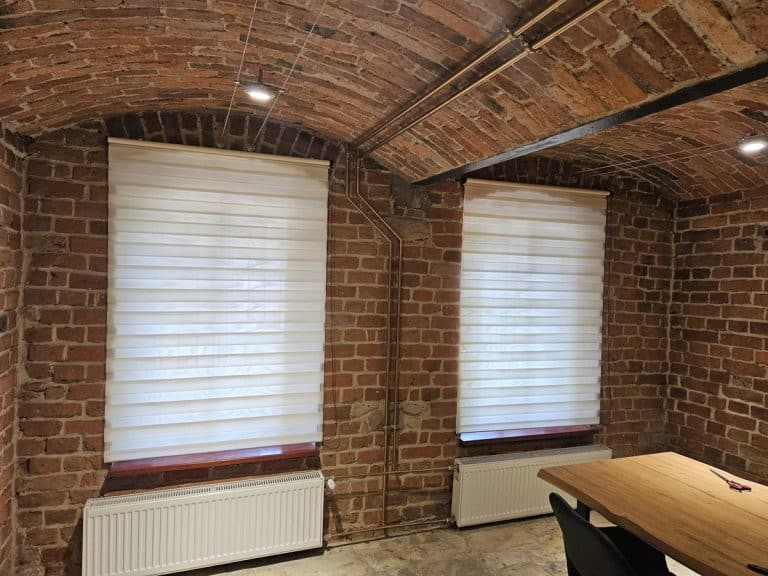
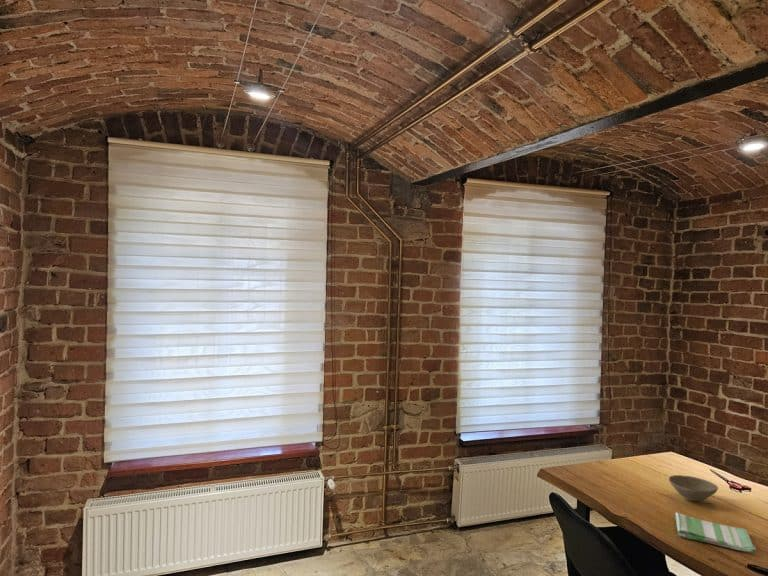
+ dish towel (712, 531)
+ bowl (692, 491)
